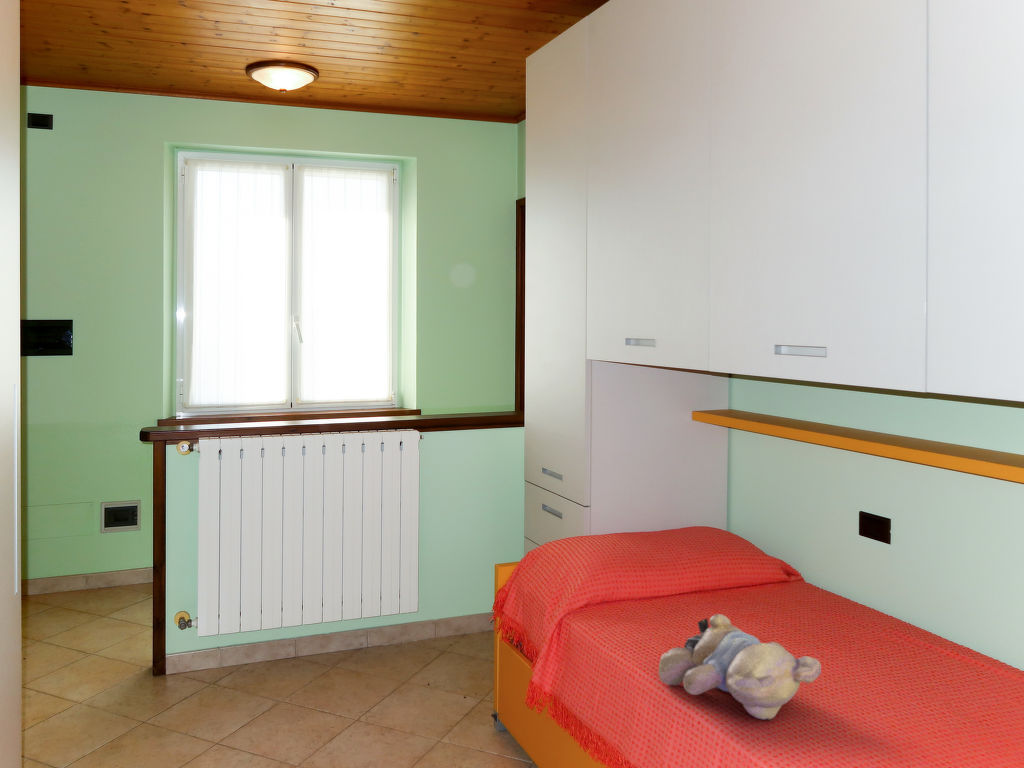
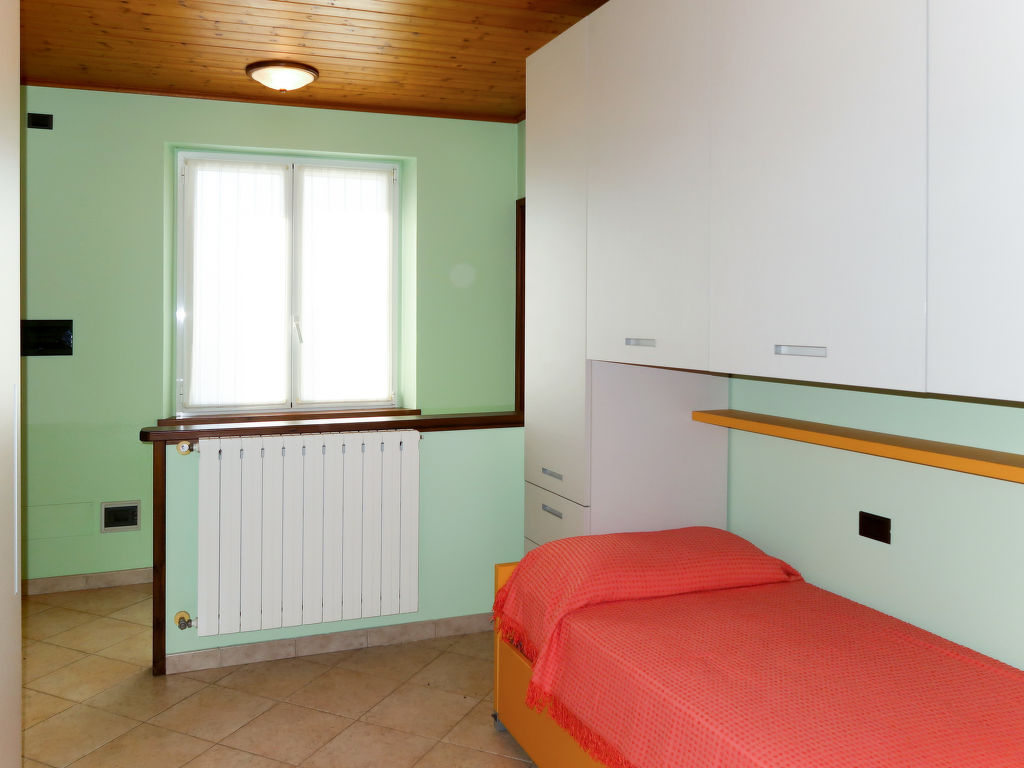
- teddy bear (735, 661)
